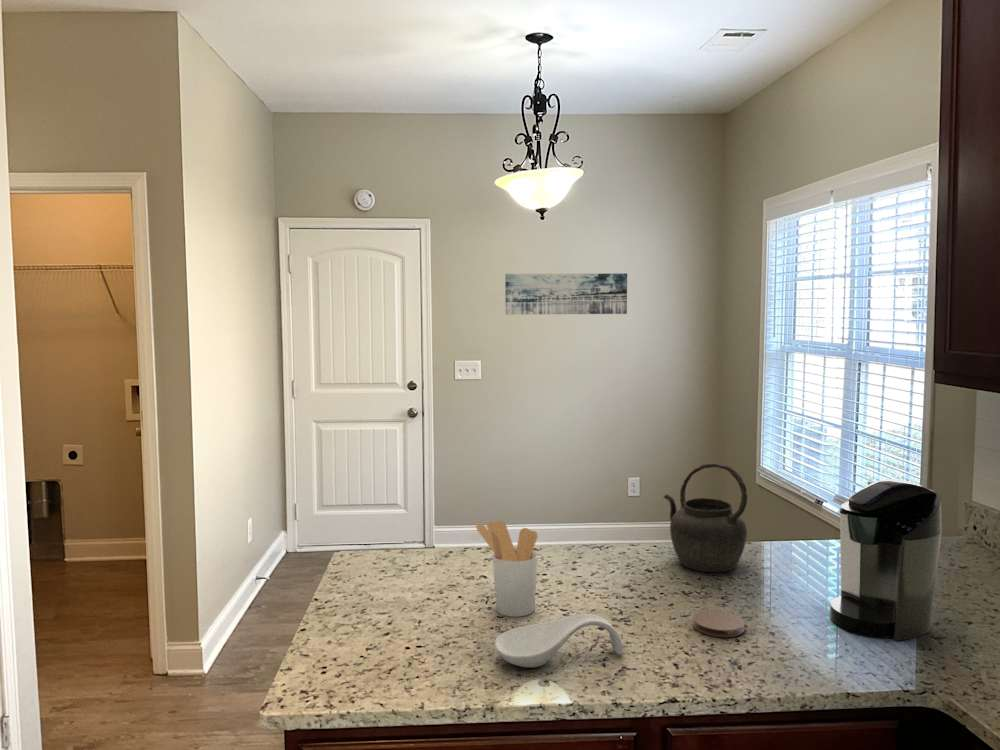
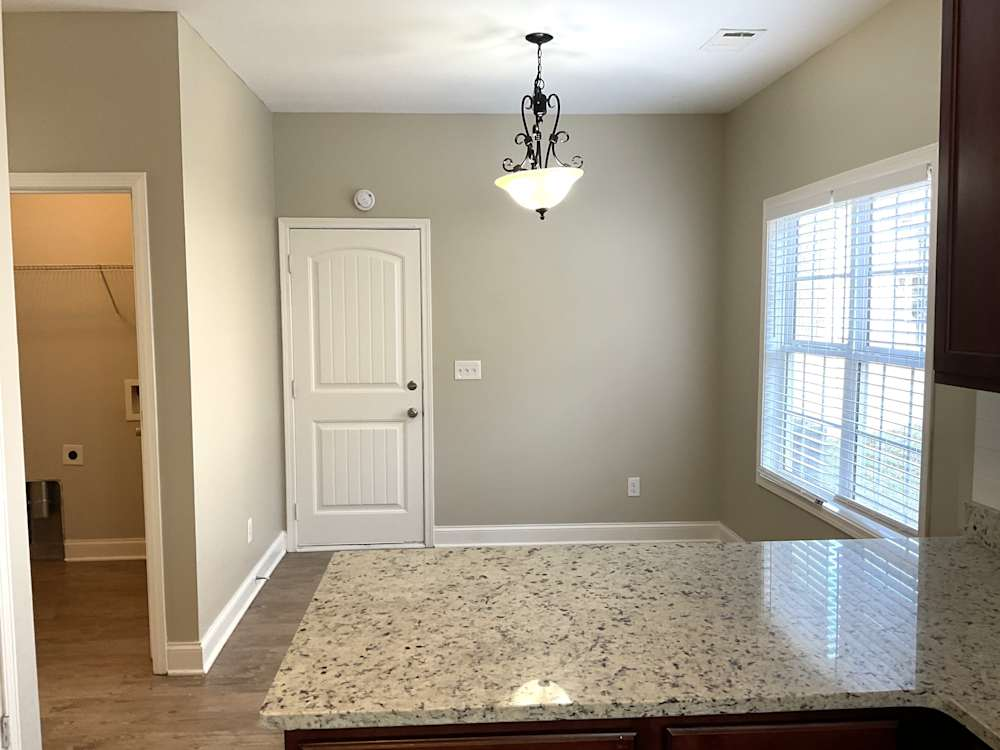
- coaster (718, 623)
- utensil holder (507, 565)
- wall art (566, 294)
- coffee maker (869, 543)
- spoon rest (558, 638)
- kettle (702, 512)
